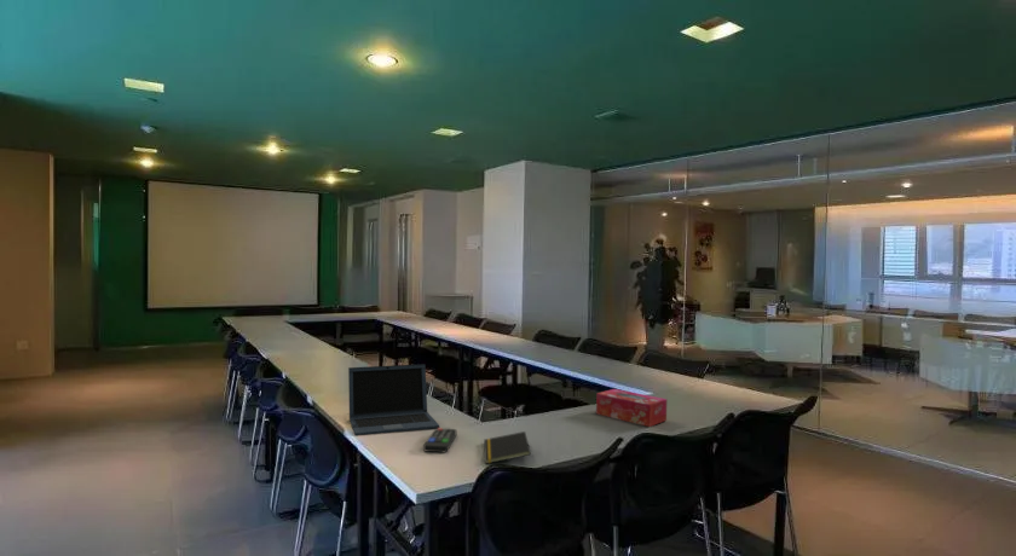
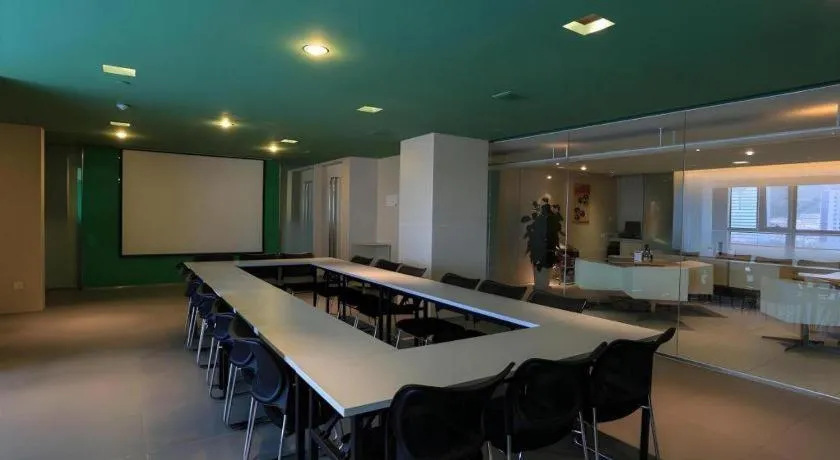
- notepad (506, 446)
- remote control (440, 439)
- tissue box (630, 406)
- laptop (392, 396)
